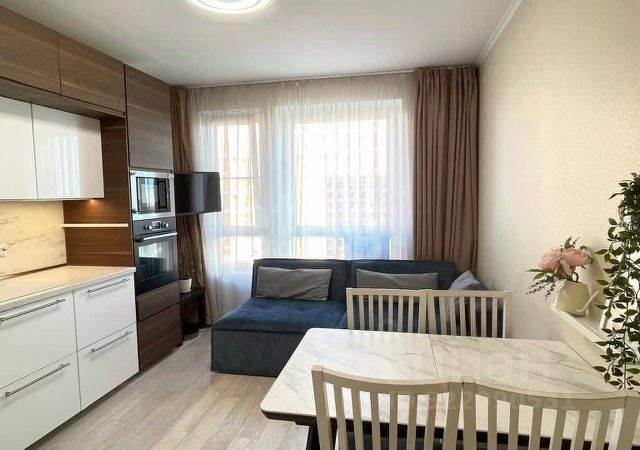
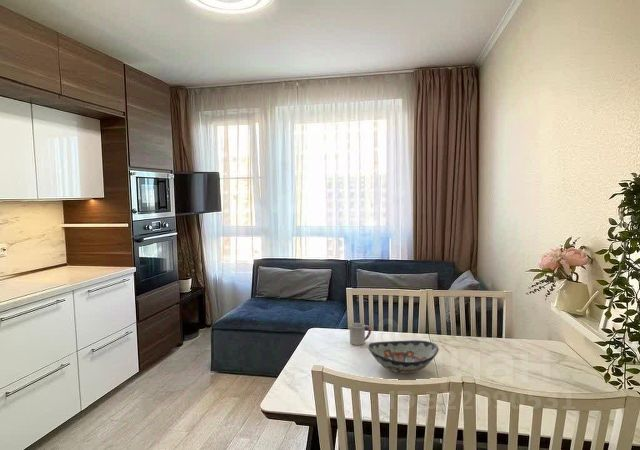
+ decorative bowl (402, 357)
+ cup (360, 333)
